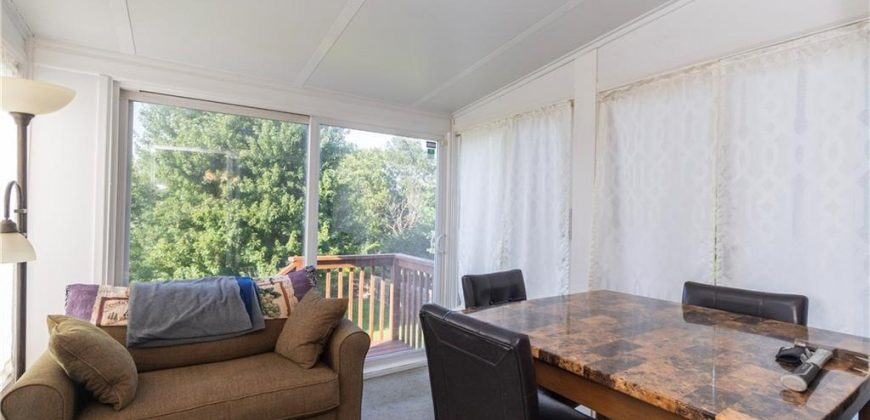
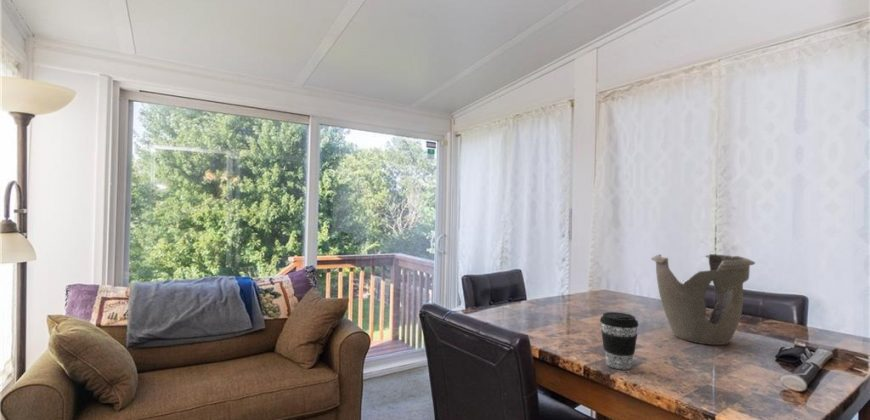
+ decorative bowl (702, 297)
+ coffee cup (618, 340)
